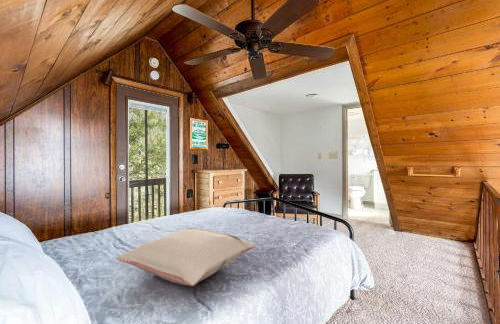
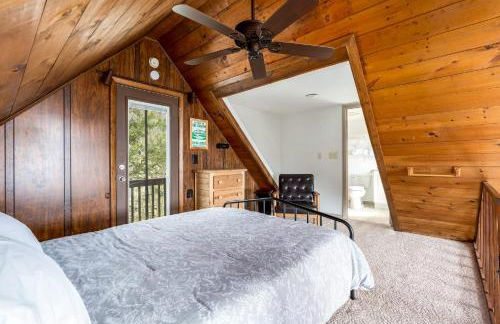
- pillow (190, 252)
